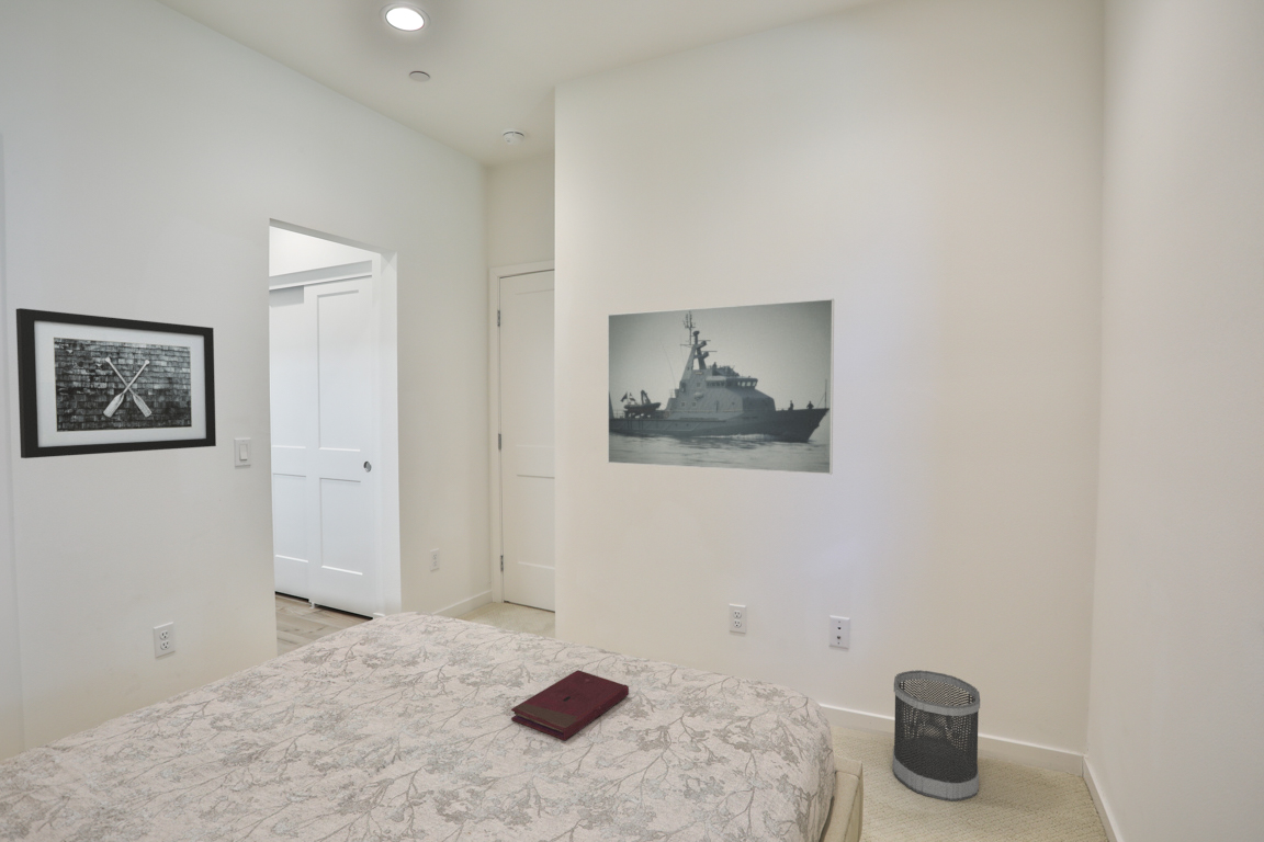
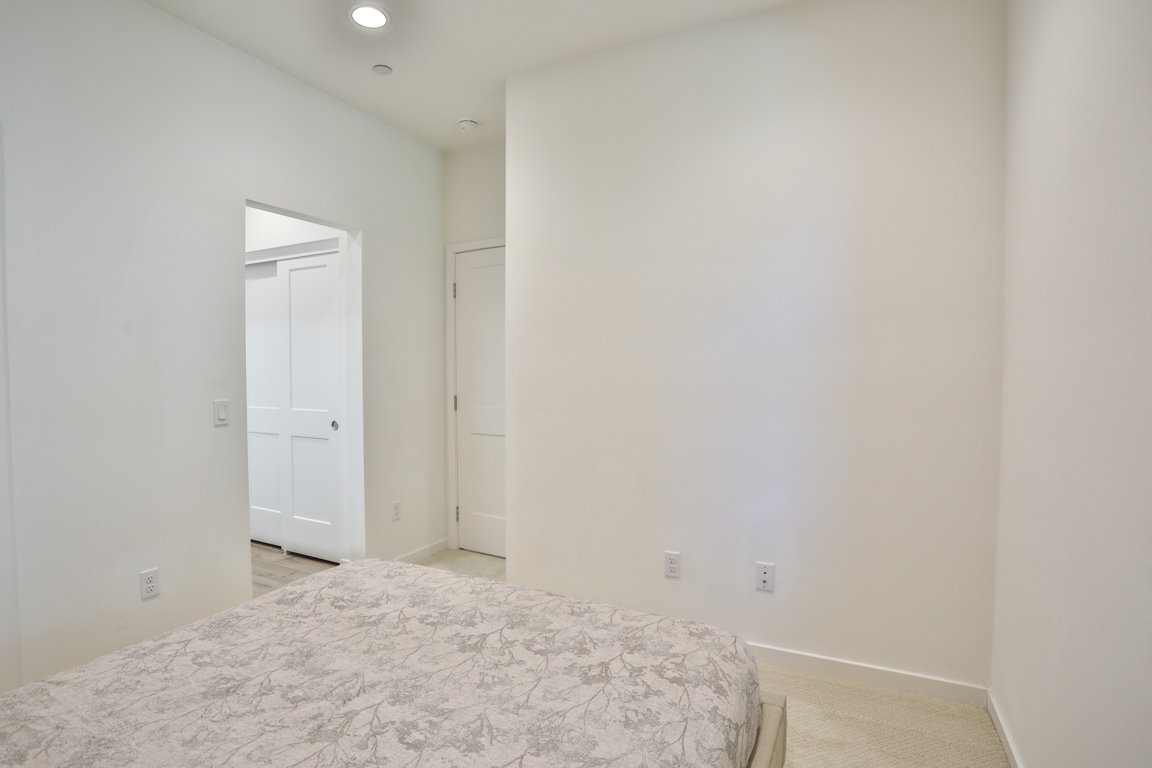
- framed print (711, 388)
- book (572, 702)
- wastebasket (934, 731)
- wall art (127, 385)
